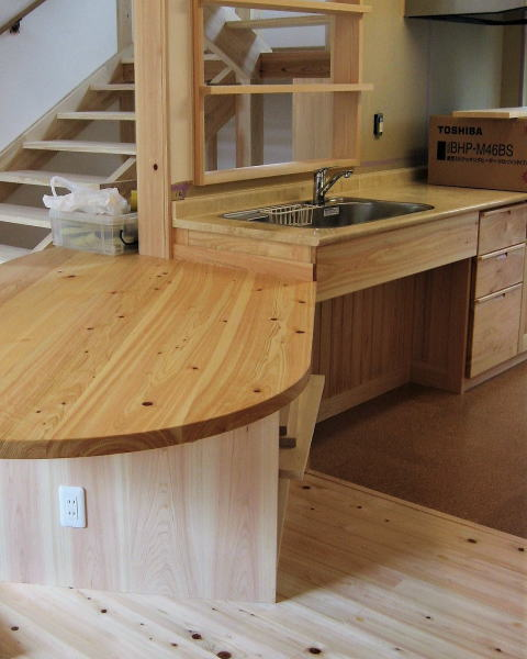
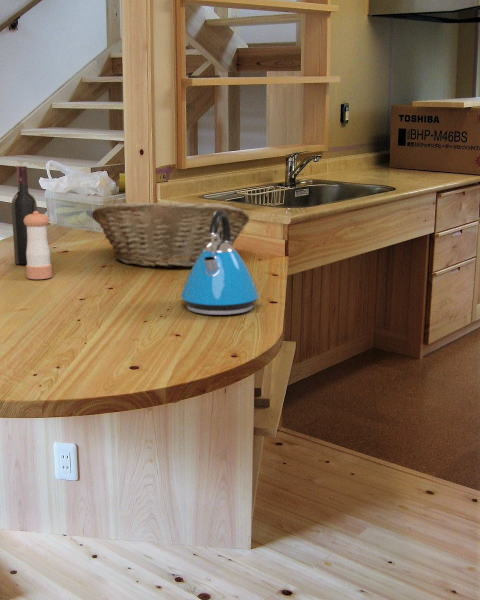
+ kettle (220, 258)
+ wine bottle (24, 215)
+ pepper shaker (37, 244)
+ fruit basket (170, 229)
